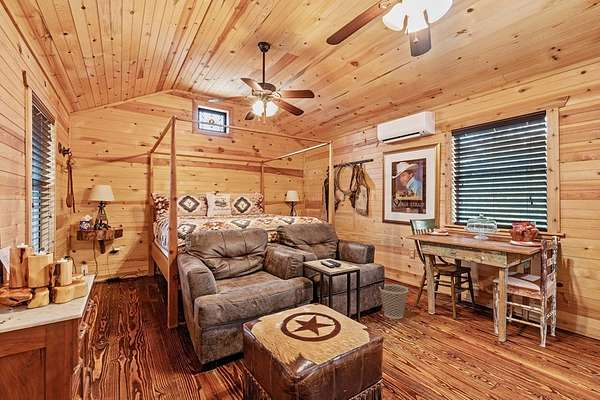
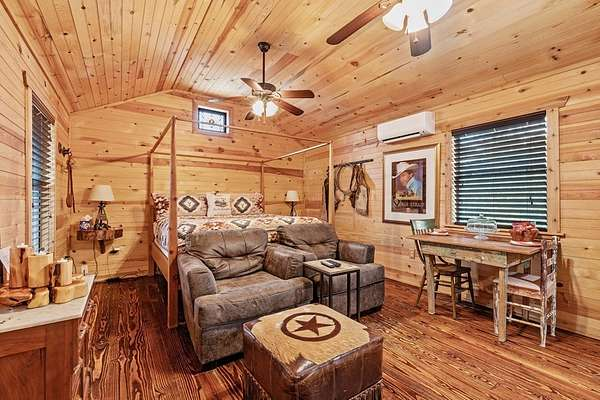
- wastebasket (393, 301)
